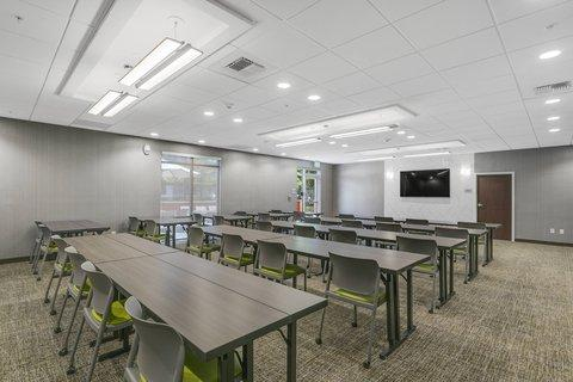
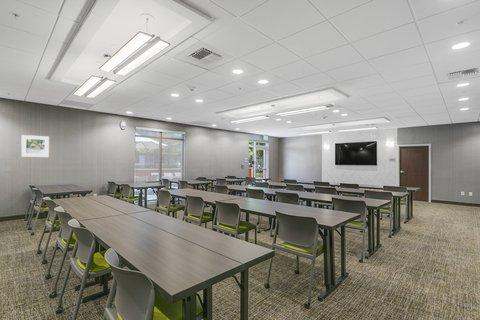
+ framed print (35, 146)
